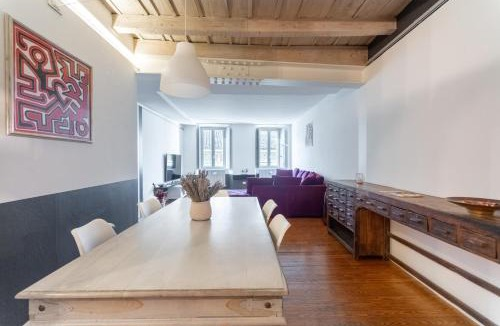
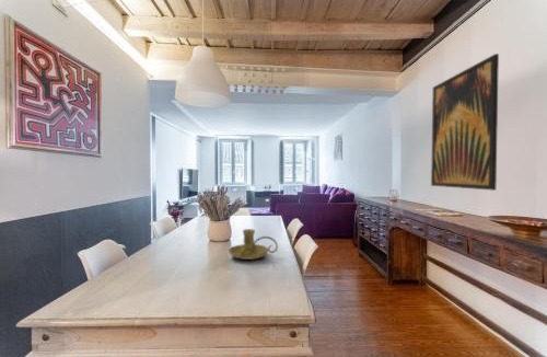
+ candle holder (253, 243)
+ wall art (458, 130)
